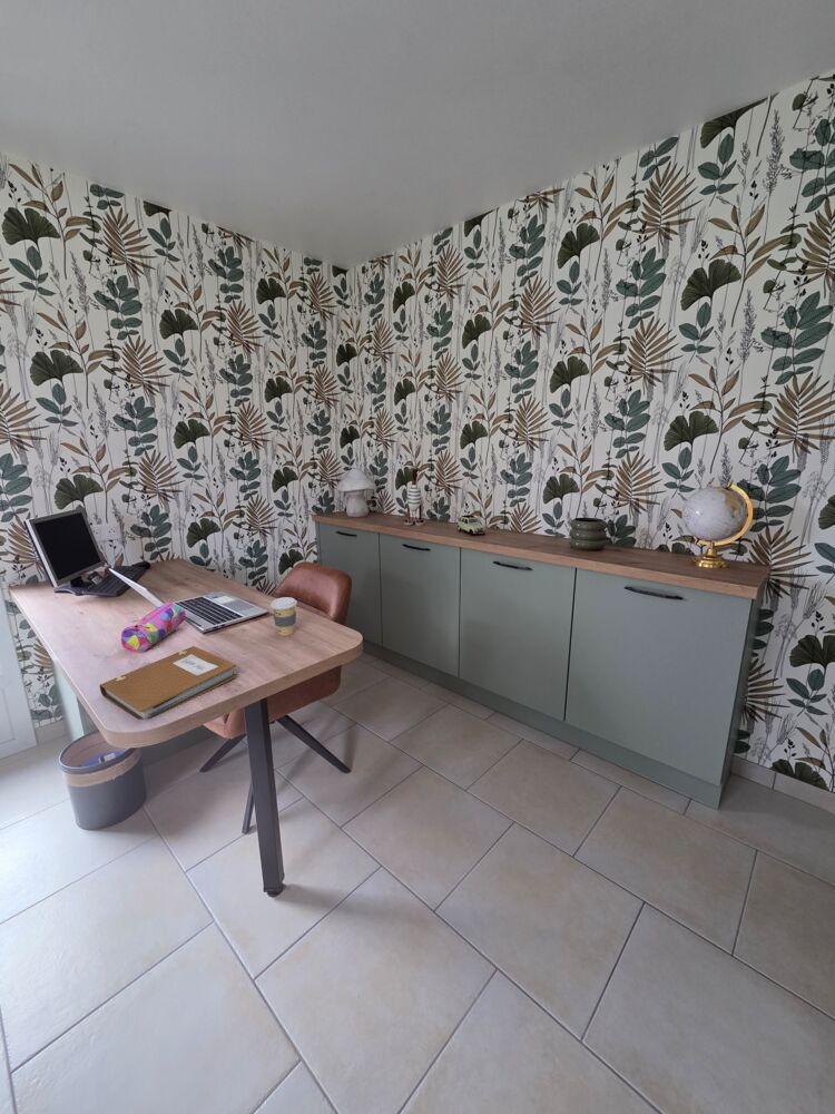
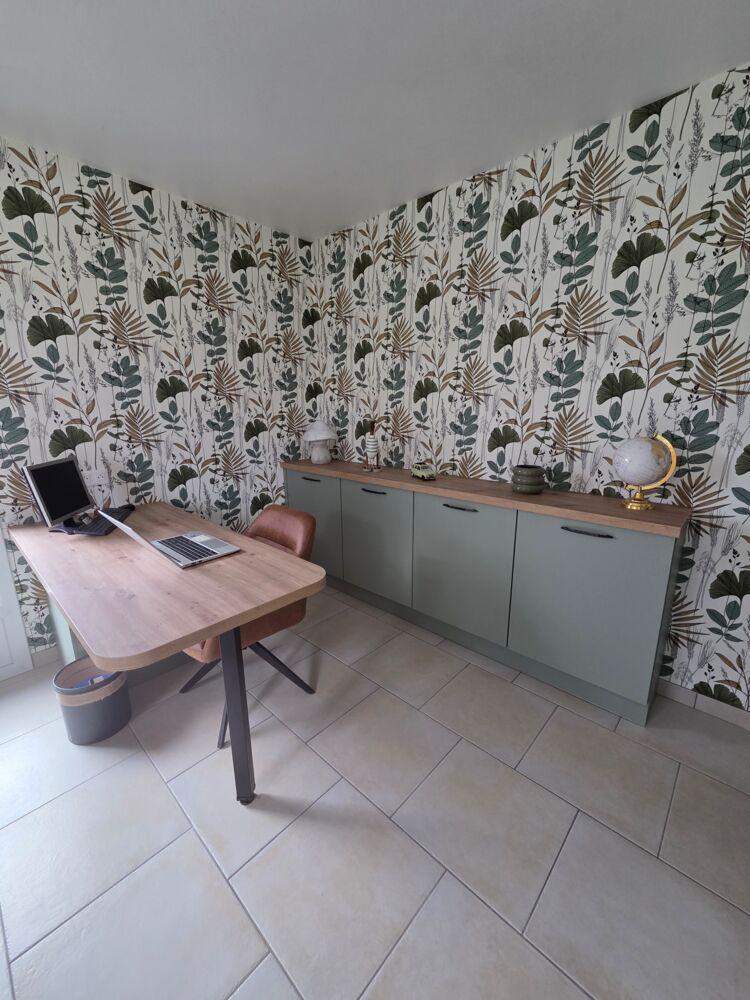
- notebook (173, 678)
- coffee cup (285, 616)
- pencil case (155, 625)
